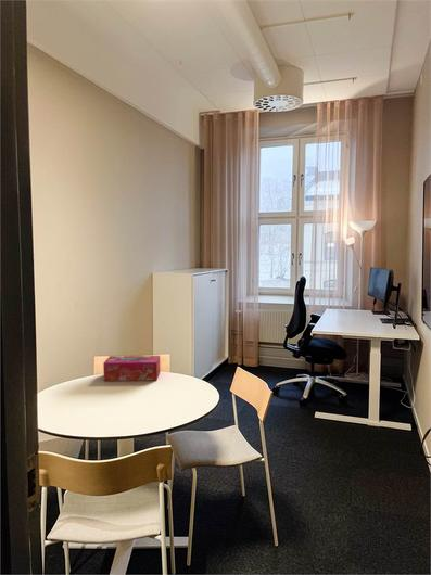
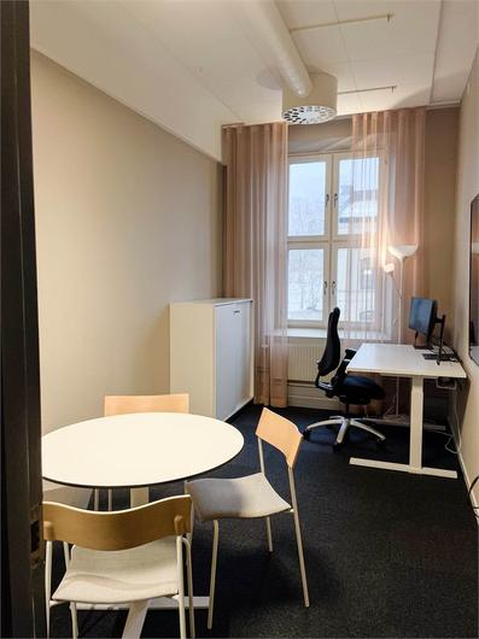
- tissue box (132, 368)
